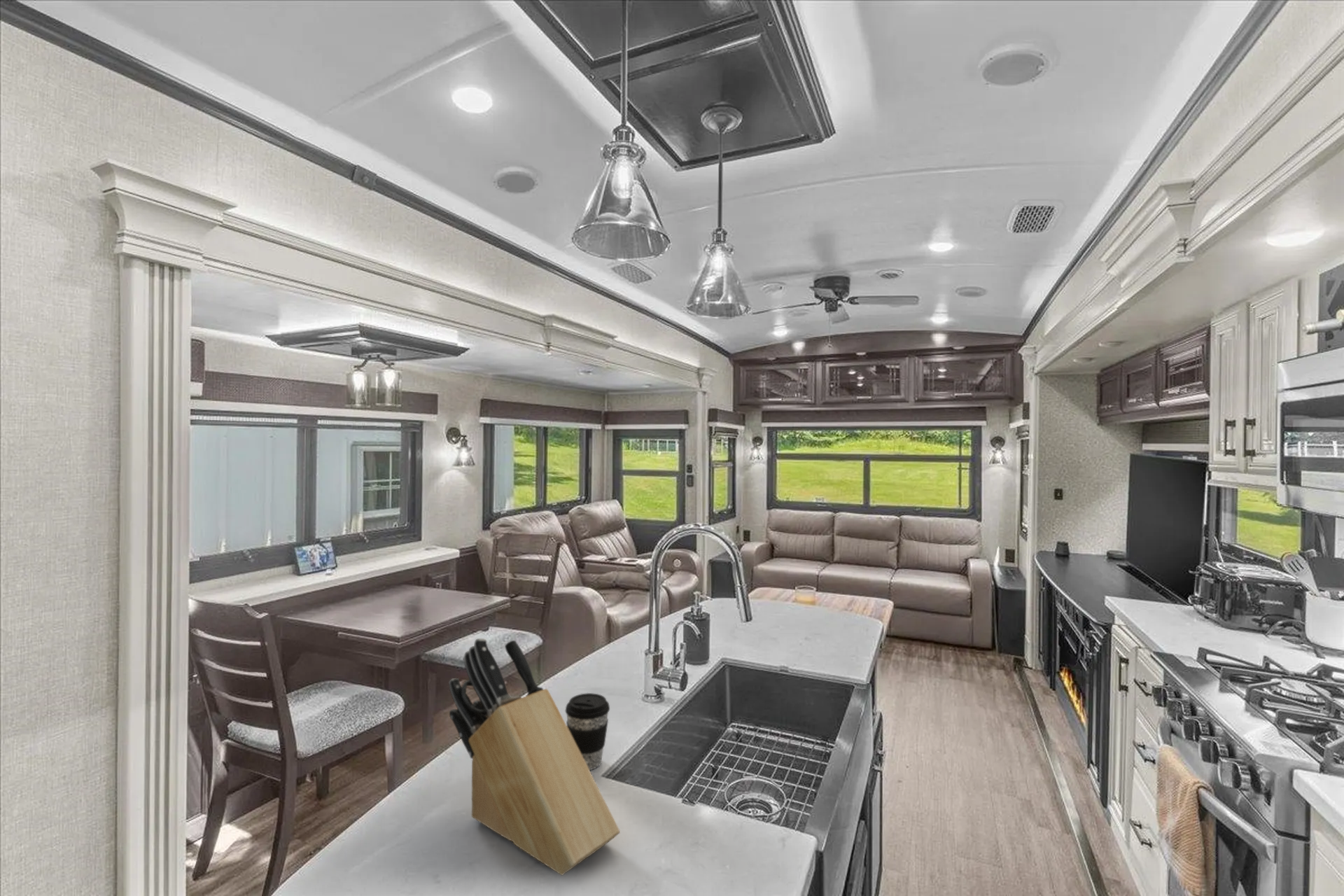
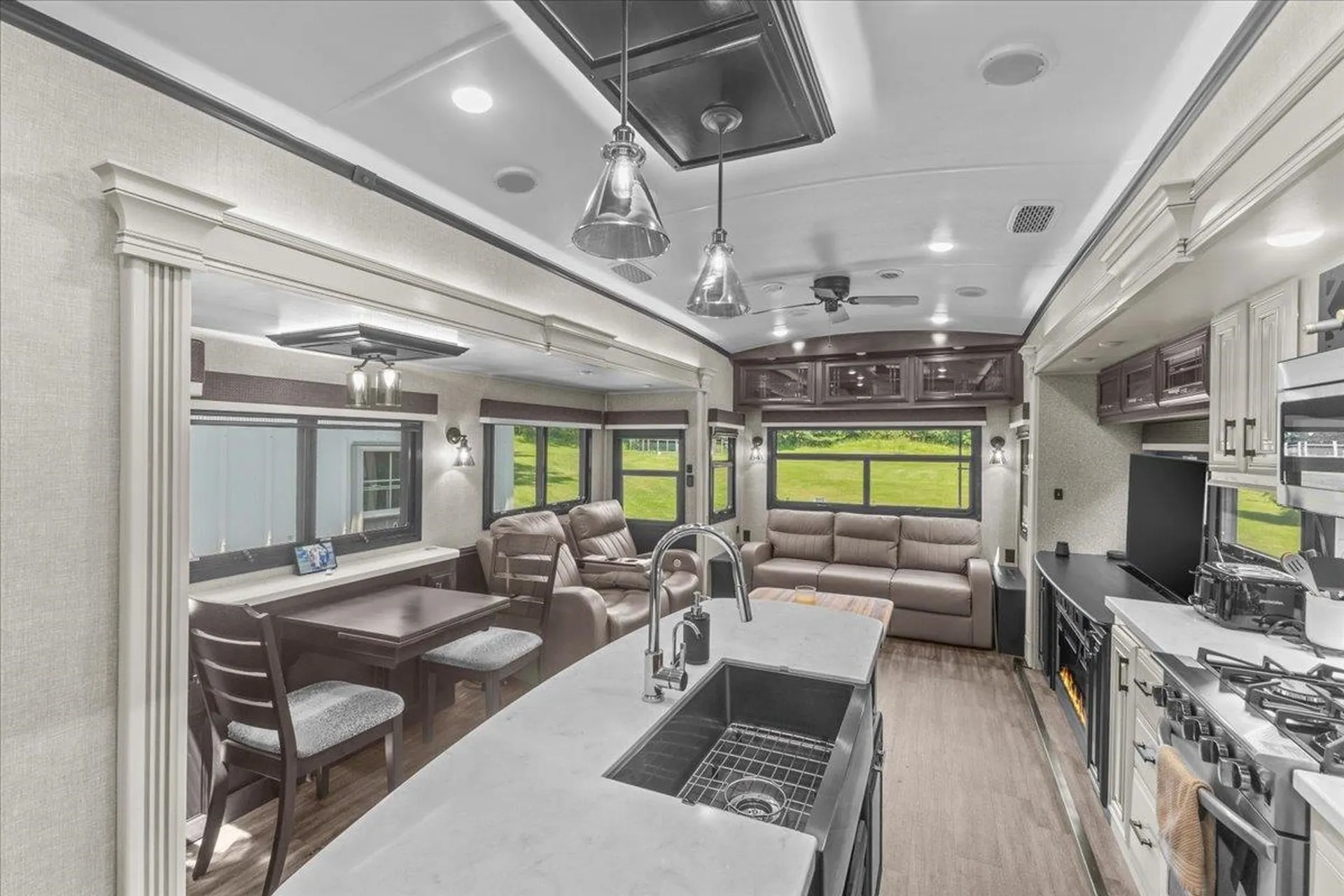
- coffee cup (587, 732)
- knife block (527, 735)
